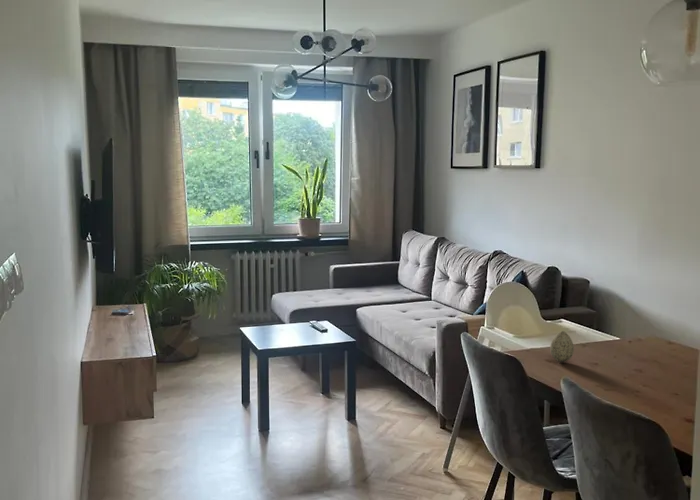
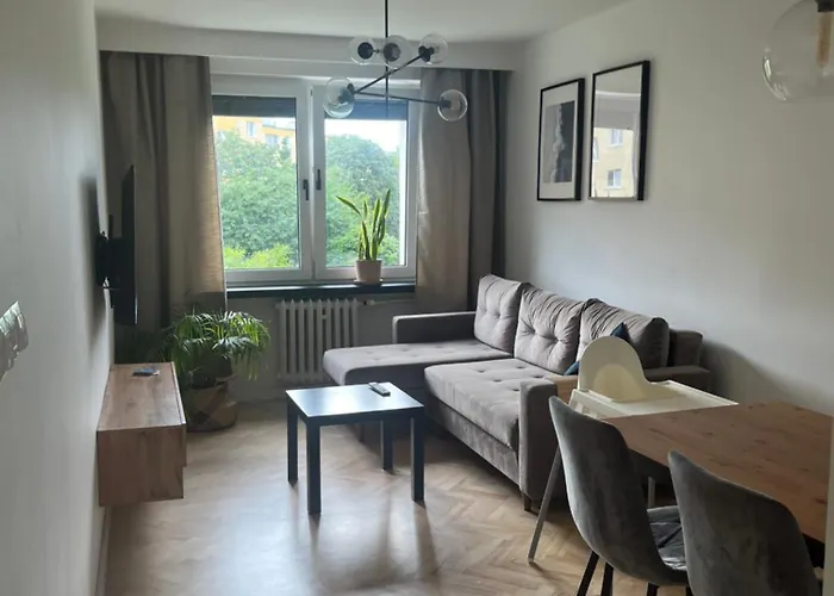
- decorative egg (562, 346)
